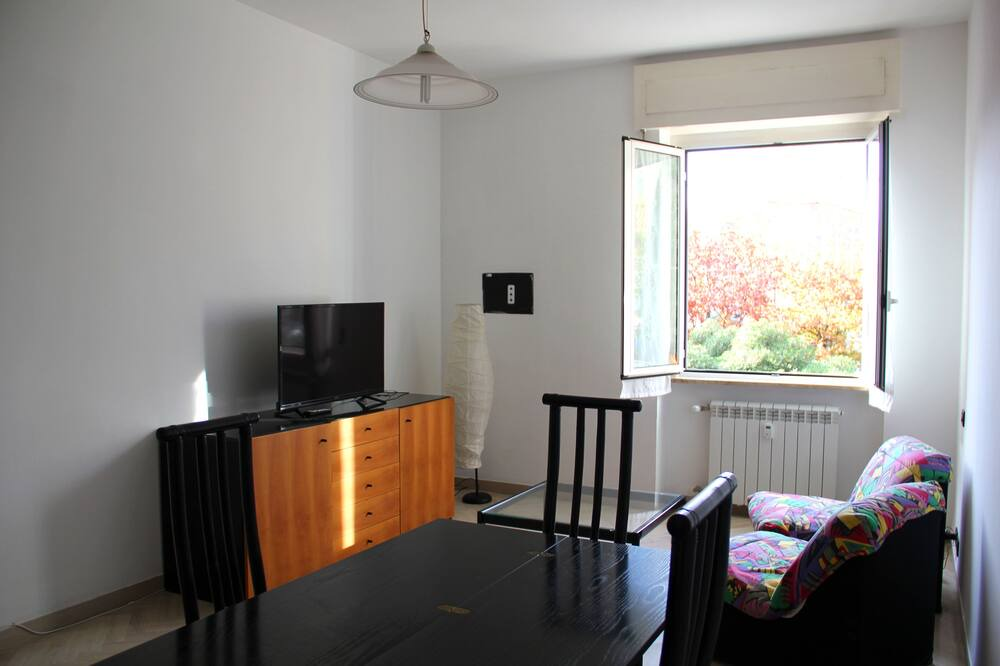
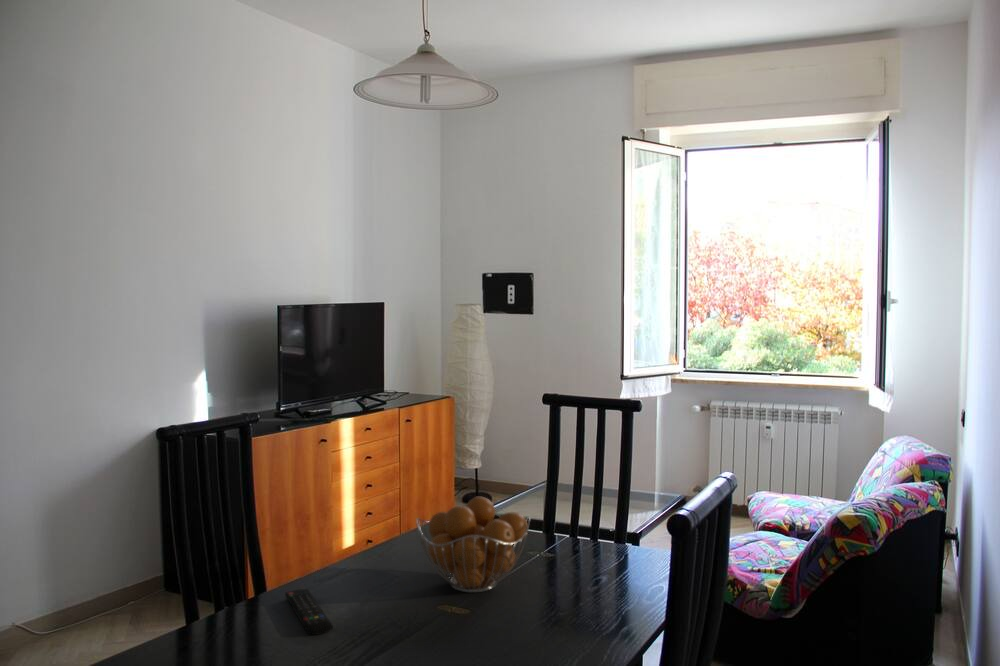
+ remote control (307, 610)
+ fruit basket (473, 543)
